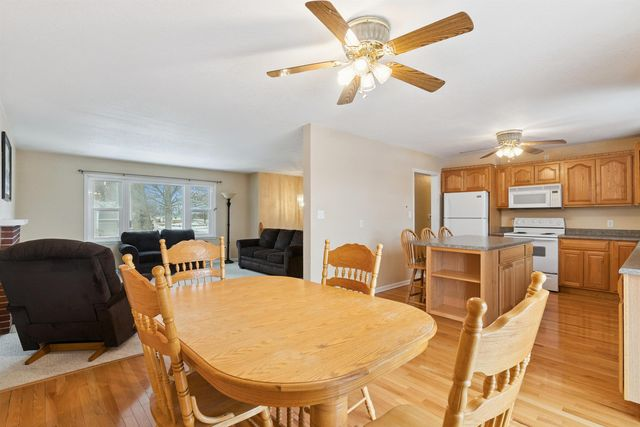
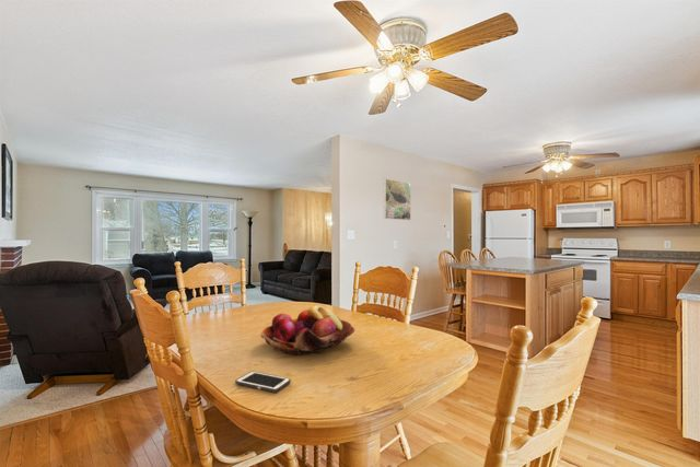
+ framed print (397, 200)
+ cell phone (262, 381)
+ fruit basket (310, 327)
